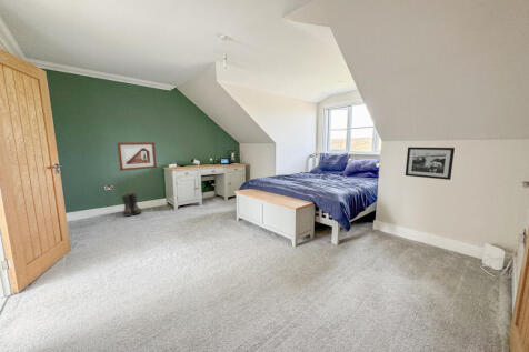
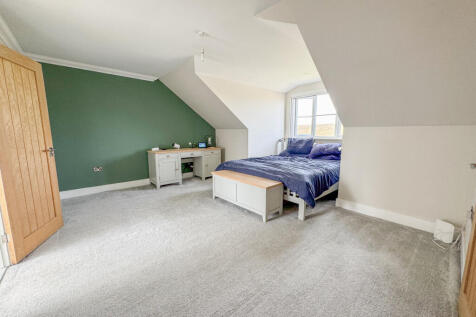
- picture frame (138, 155)
- boots (130, 203)
- picture frame (428, 162)
